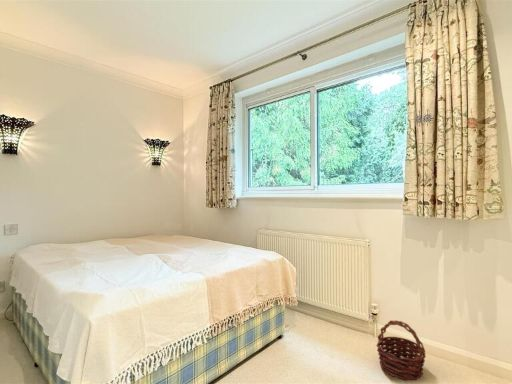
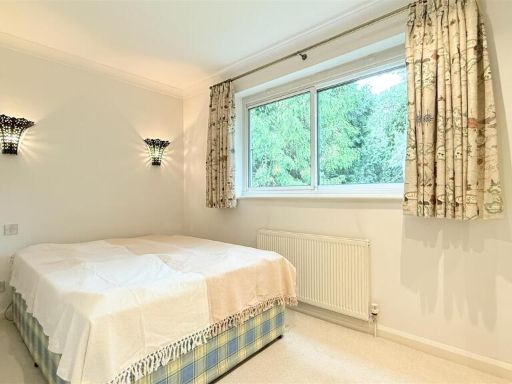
- basket (400, 344)
